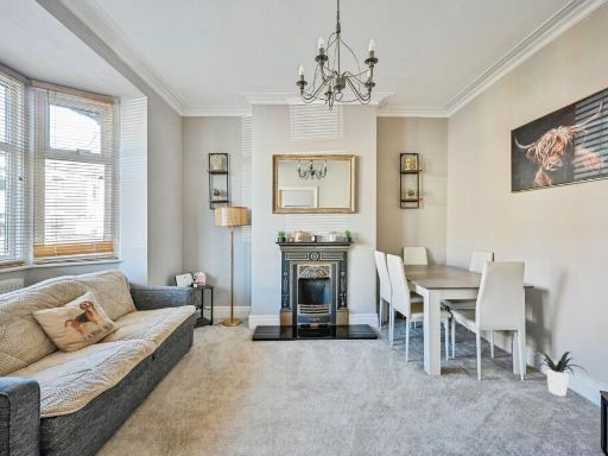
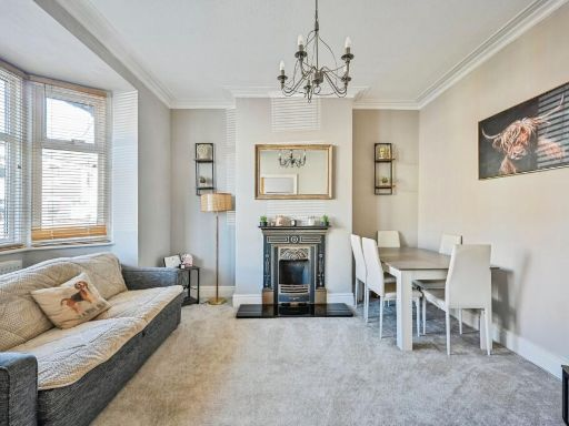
- potted plant (558, 373)
